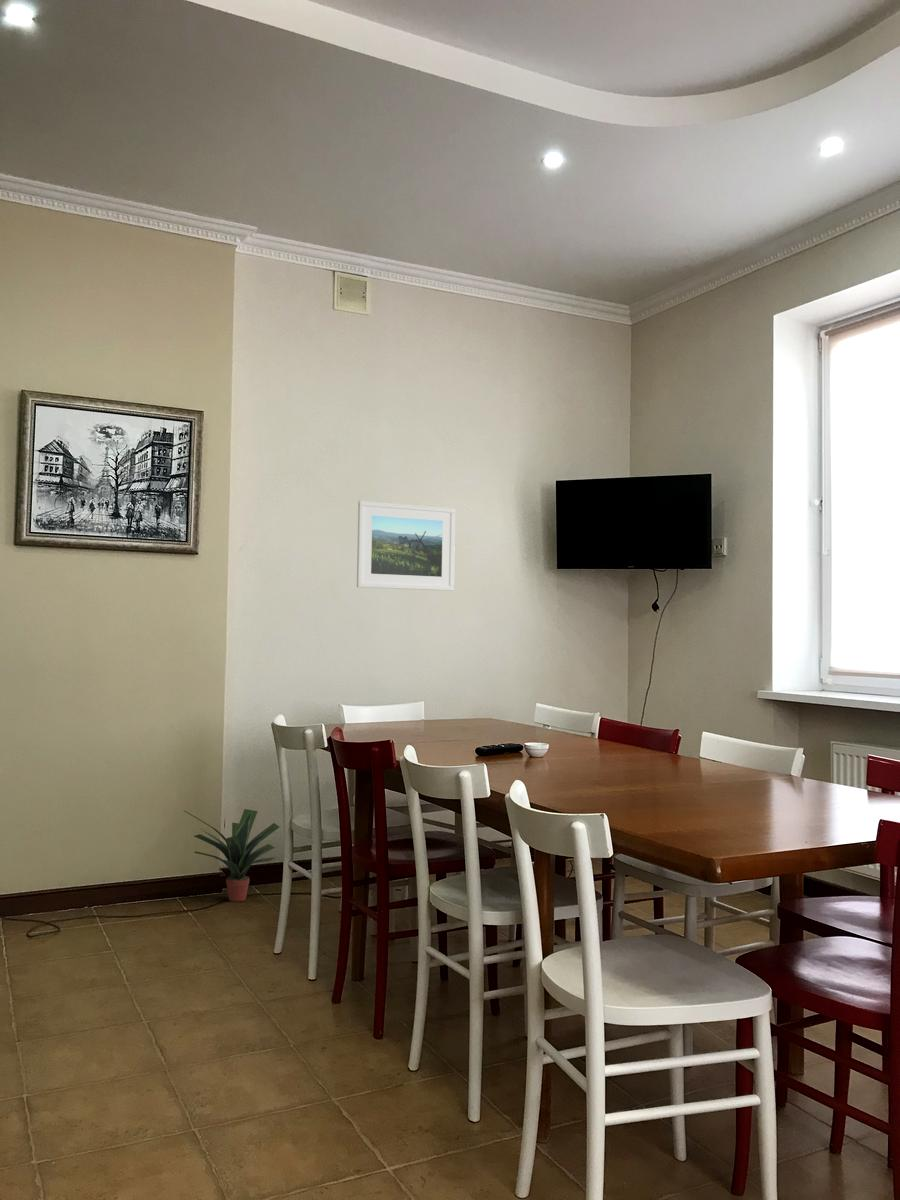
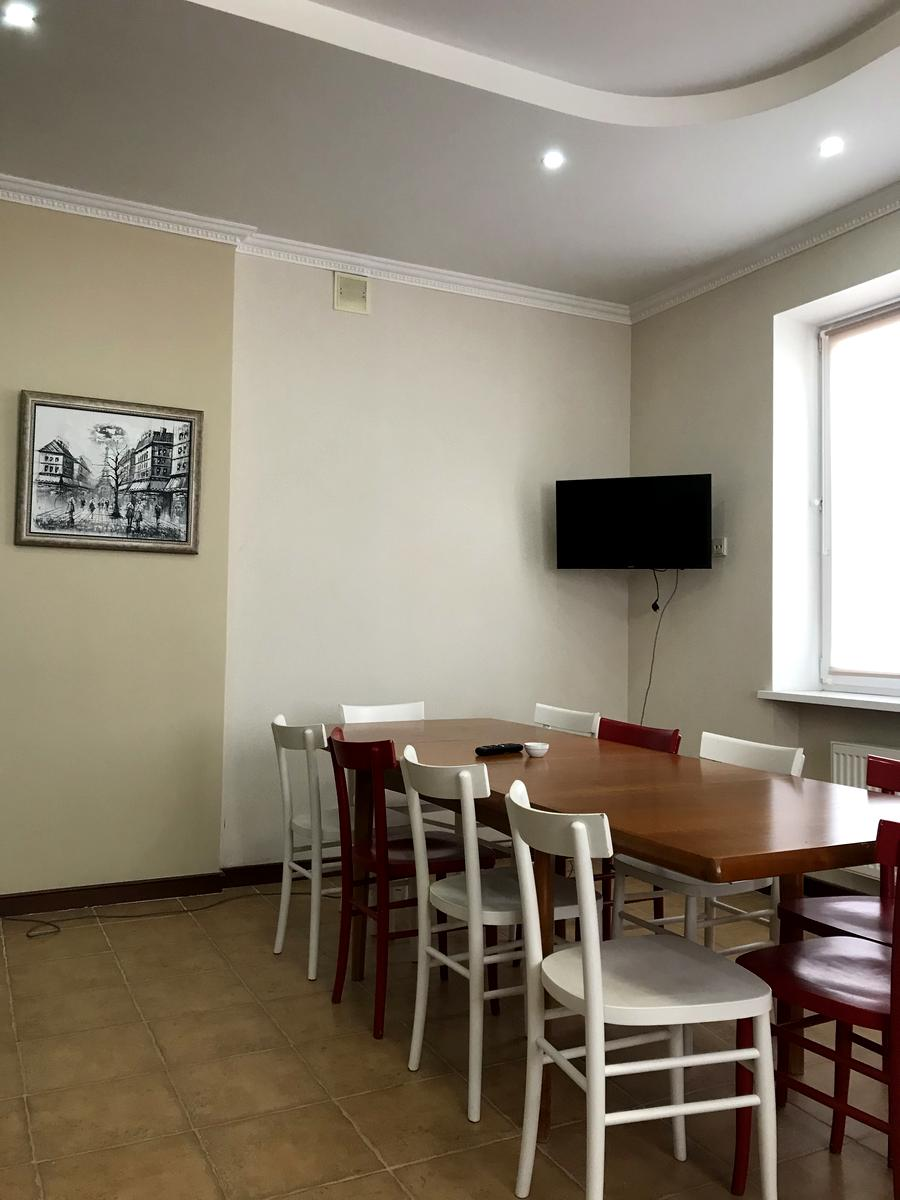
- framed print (407, 546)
- potted plant (231, 852)
